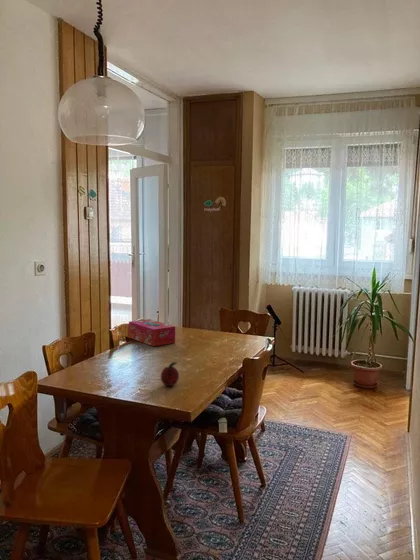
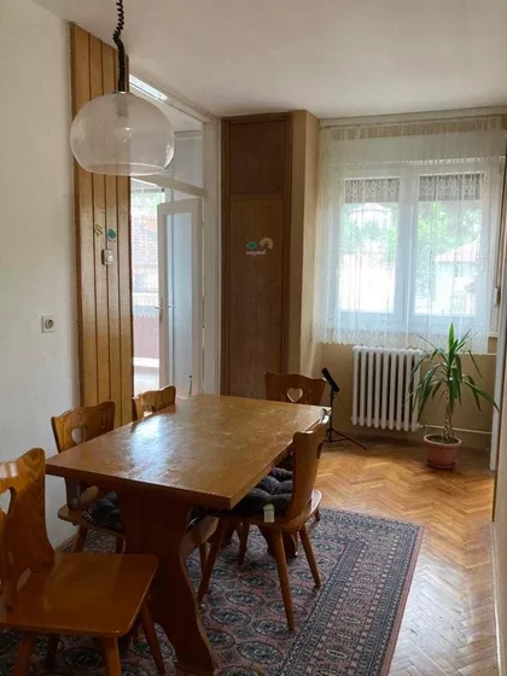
- fruit (170, 374)
- tissue box (151, 332)
